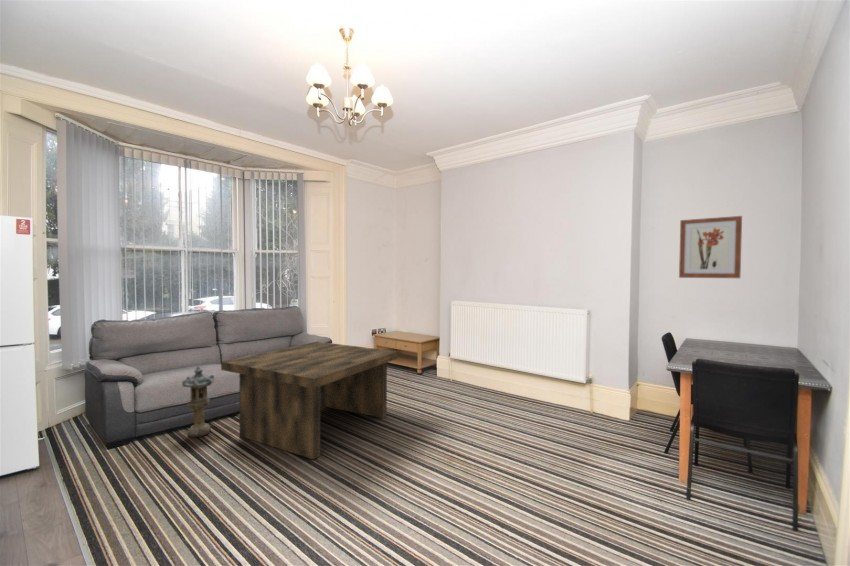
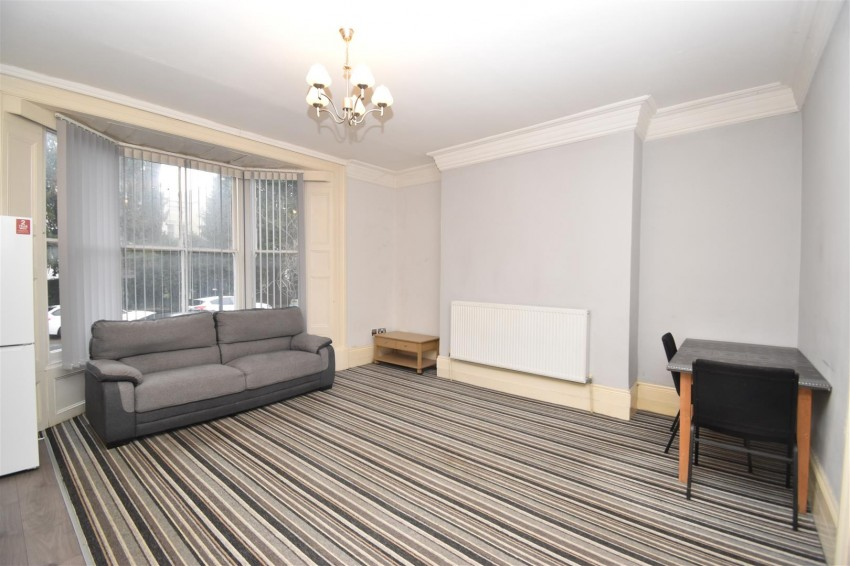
- lantern (198, 399)
- coffee table (315, 390)
- wall art (709, 248)
